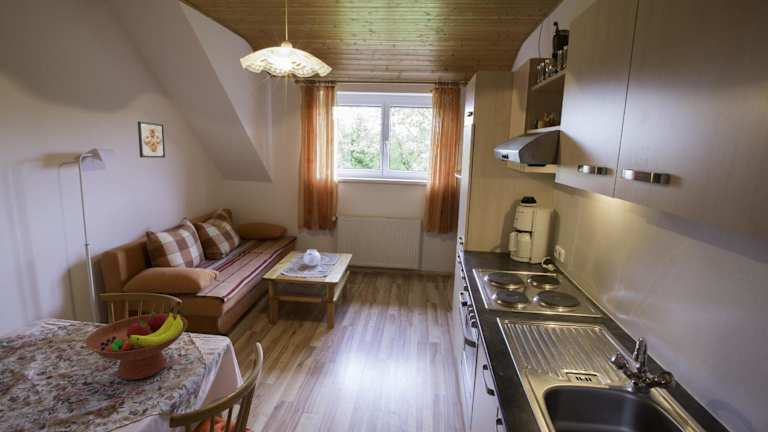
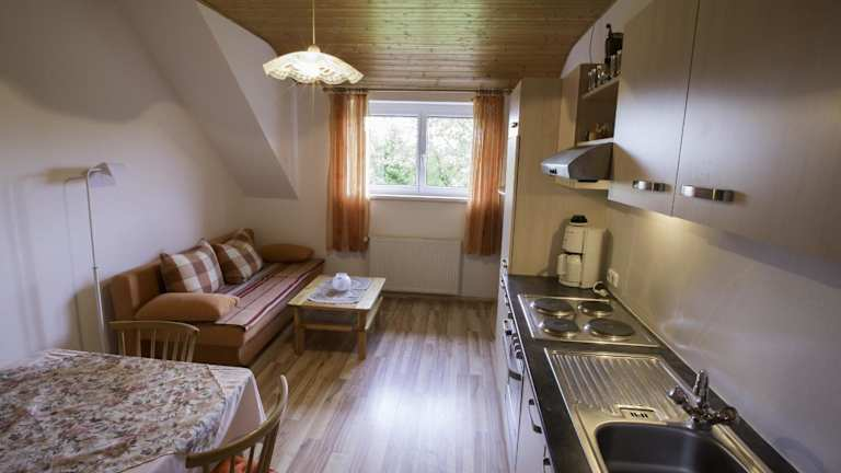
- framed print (152, 140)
- fruit bowl (140, 342)
